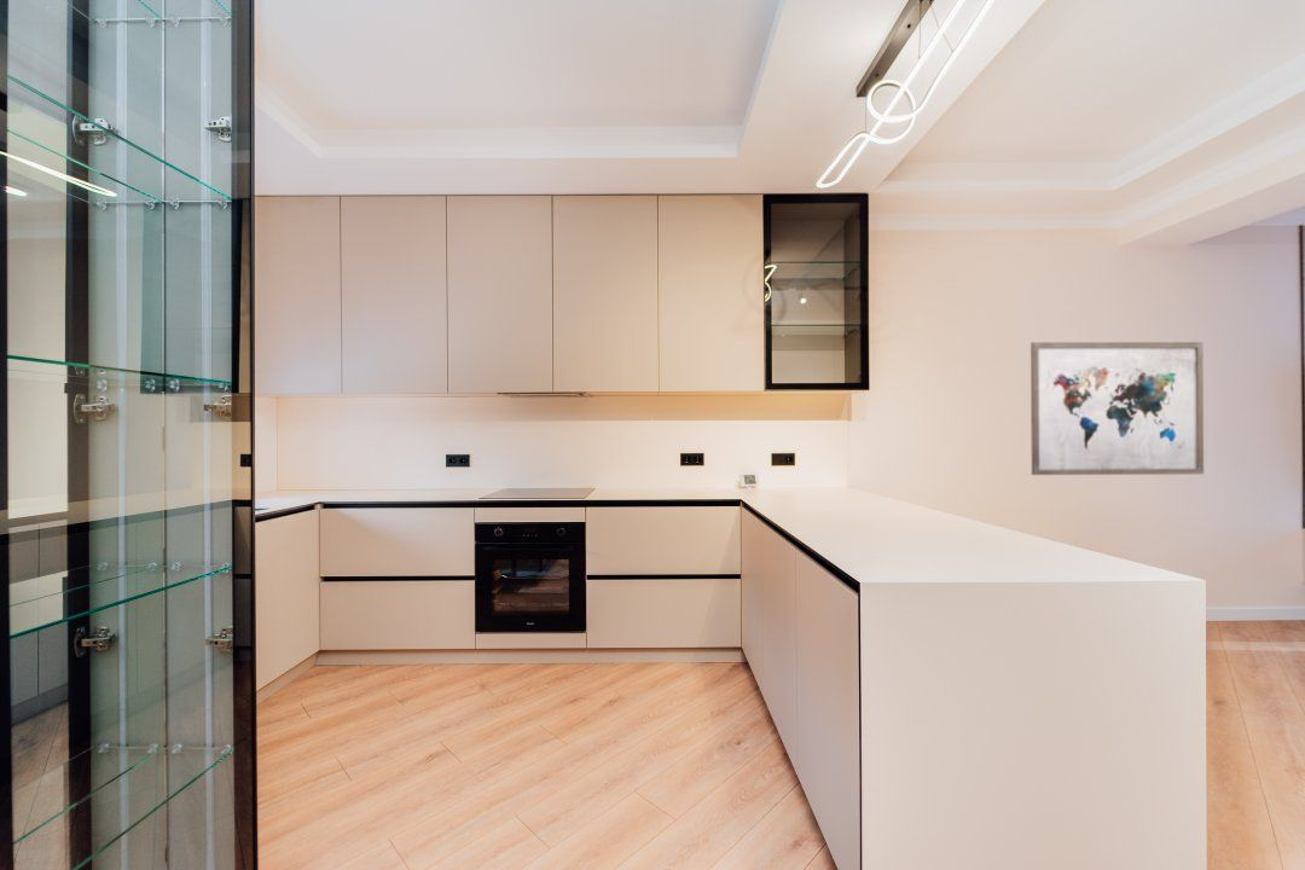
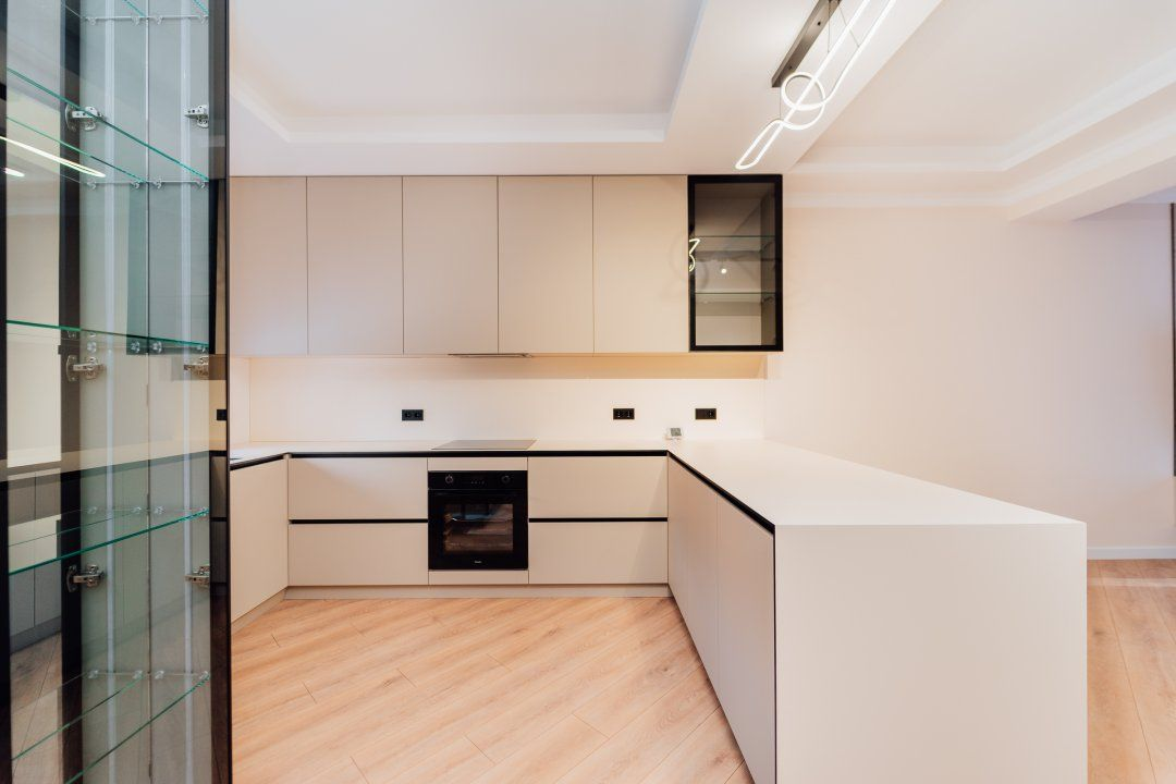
- wall art (1116, 408)
